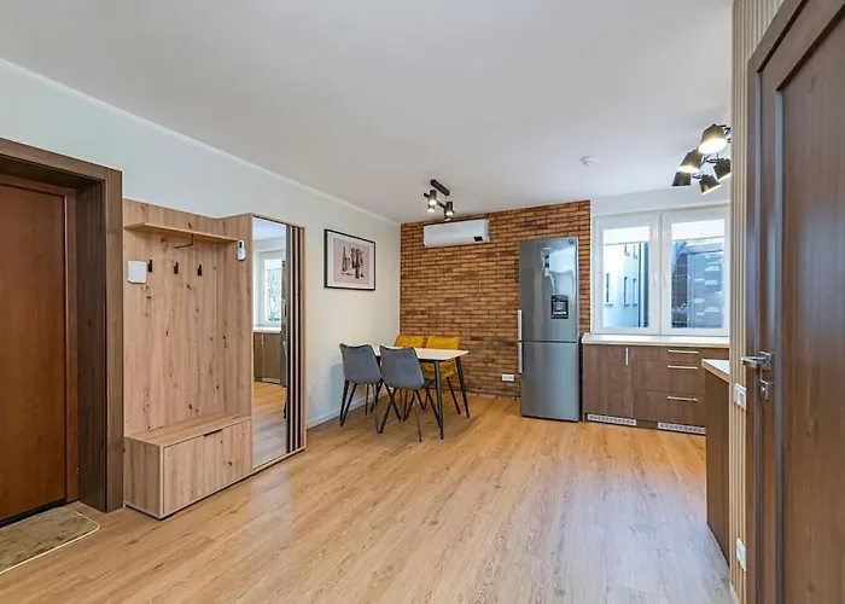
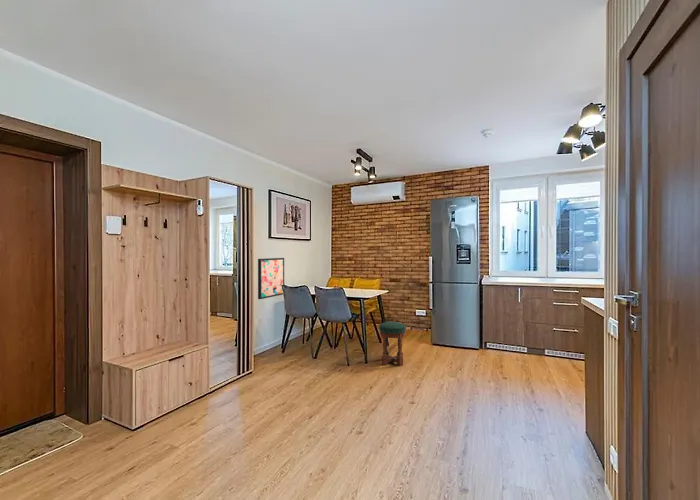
+ stool (387, 342)
+ wall art (271, 277)
